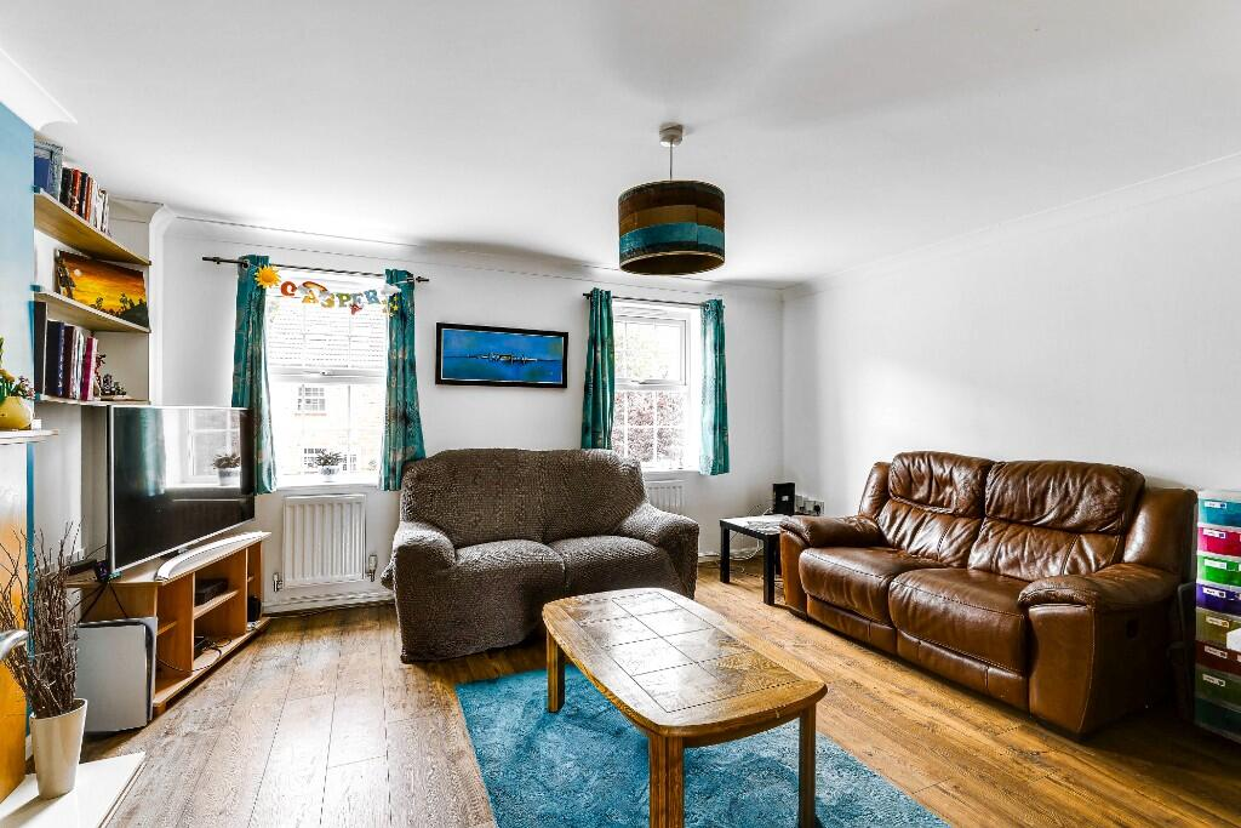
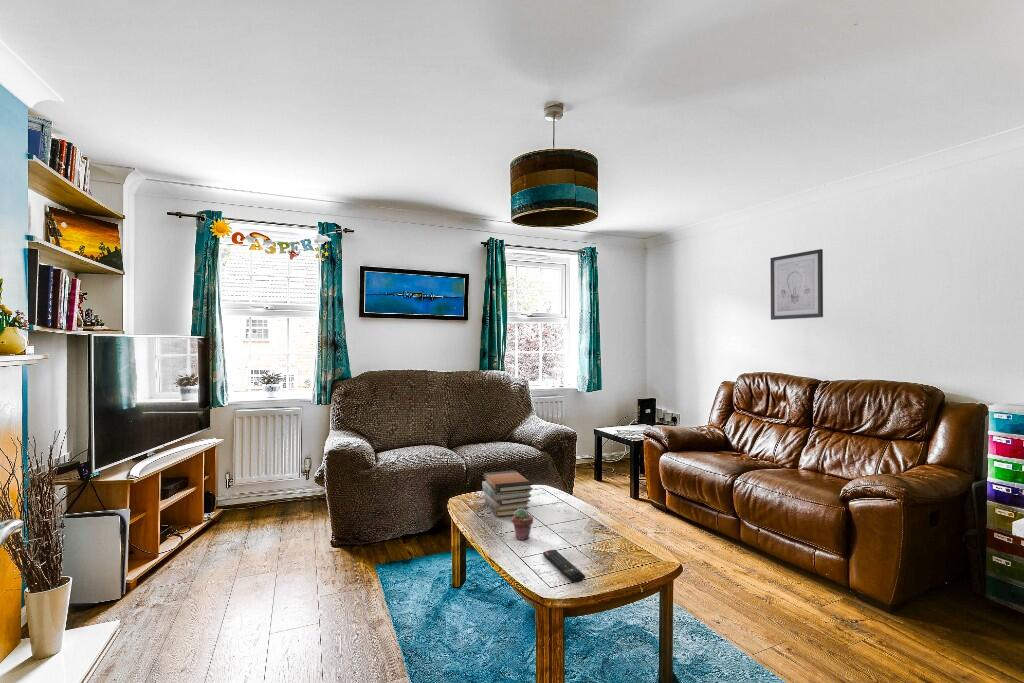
+ wall art (795, 286)
+ book stack (506, 492)
+ potted succulent (522, 522)
+ remote control (562, 564)
